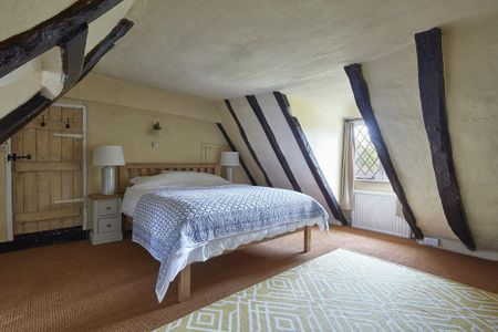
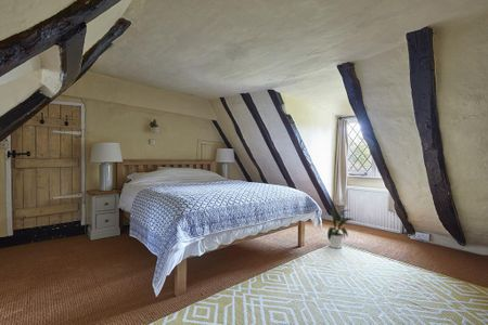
+ house plant (337, 227)
